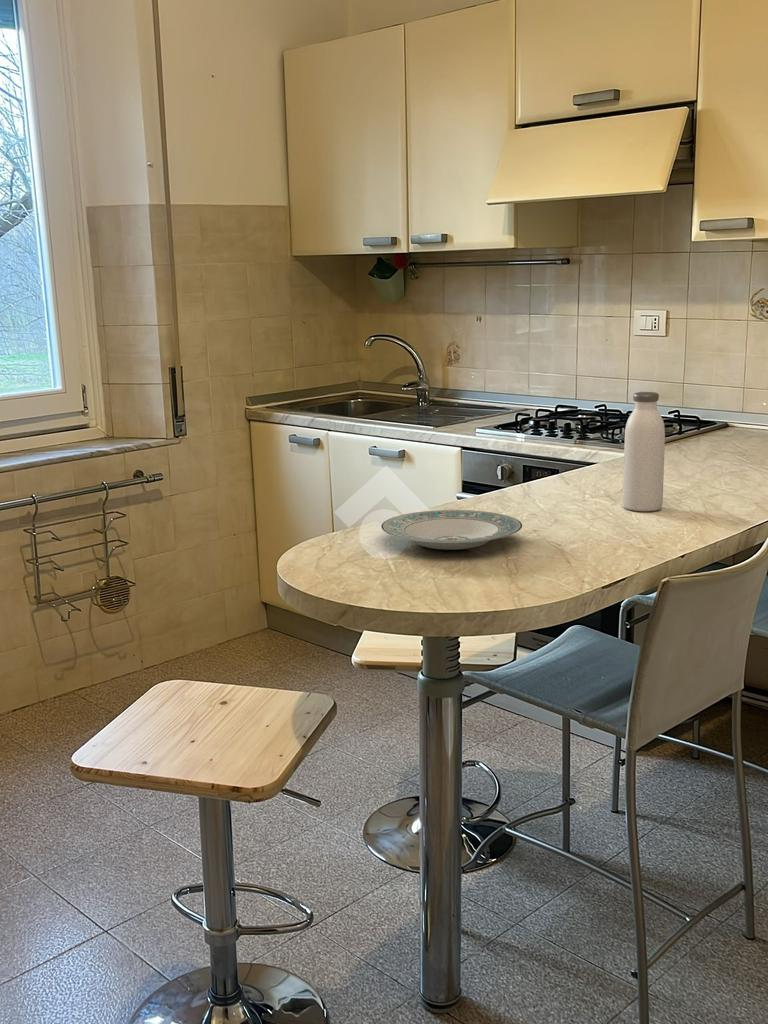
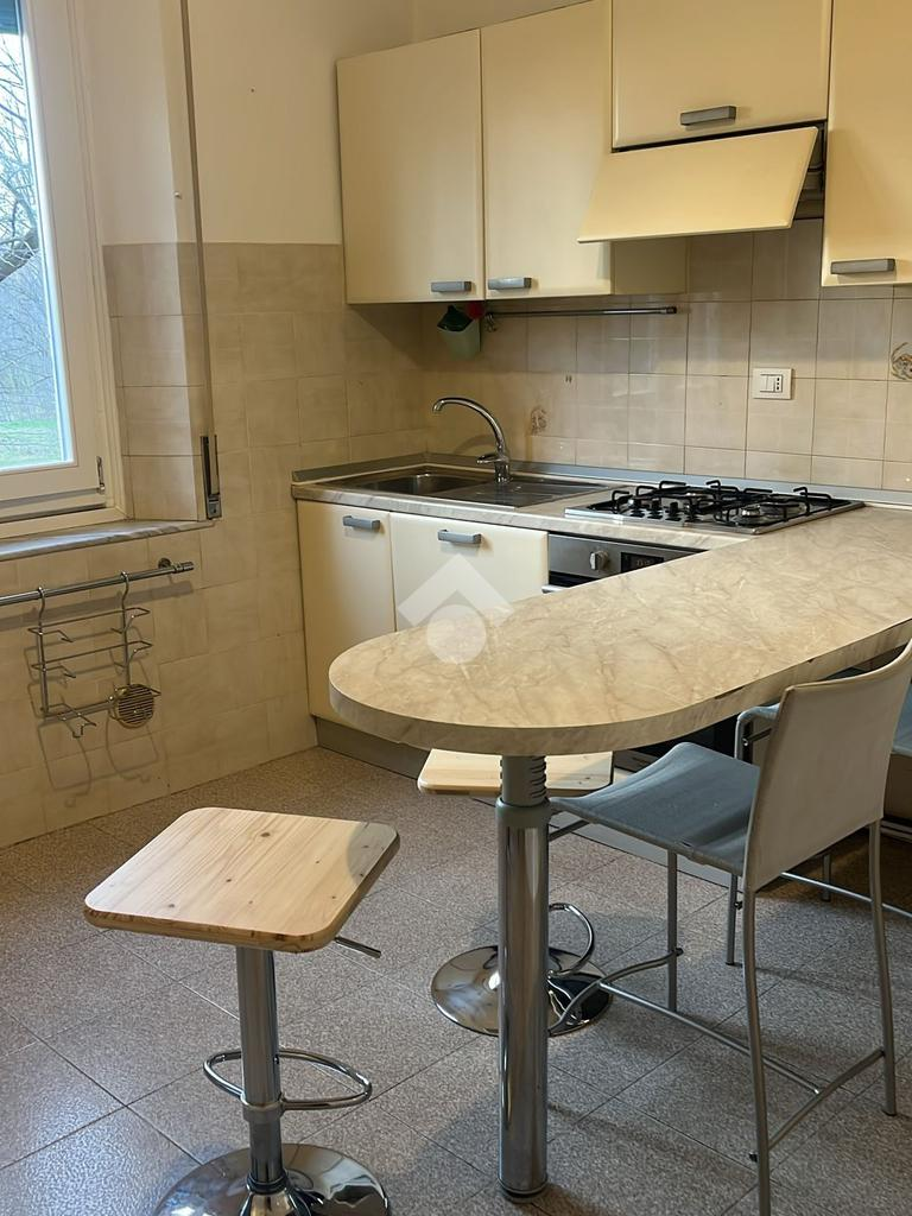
- water bottle (644, 450)
- plate (451, 533)
